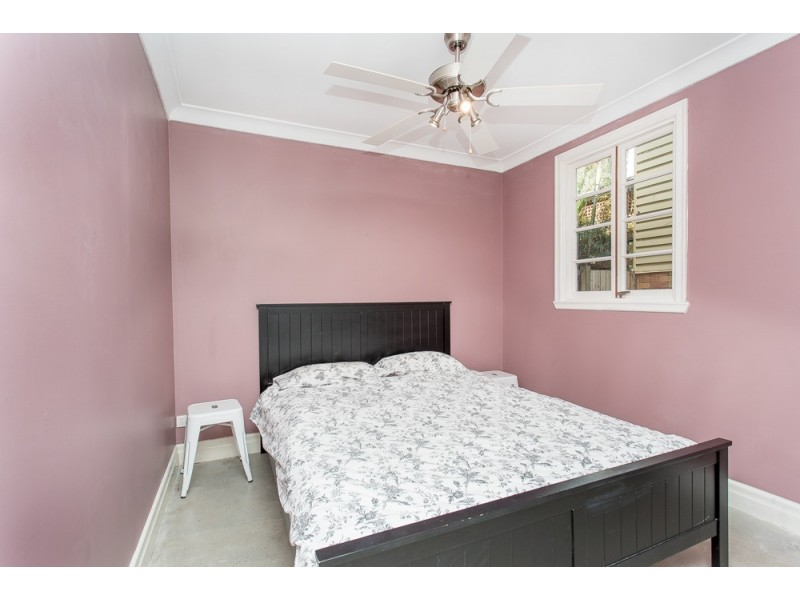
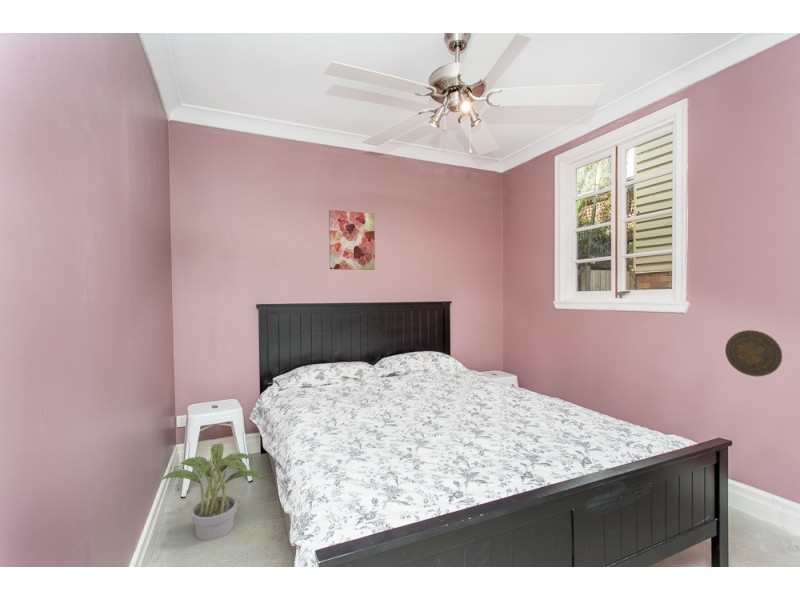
+ decorative plate (751, 353)
+ wall art (352, 240)
+ potted plant (213, 492)
